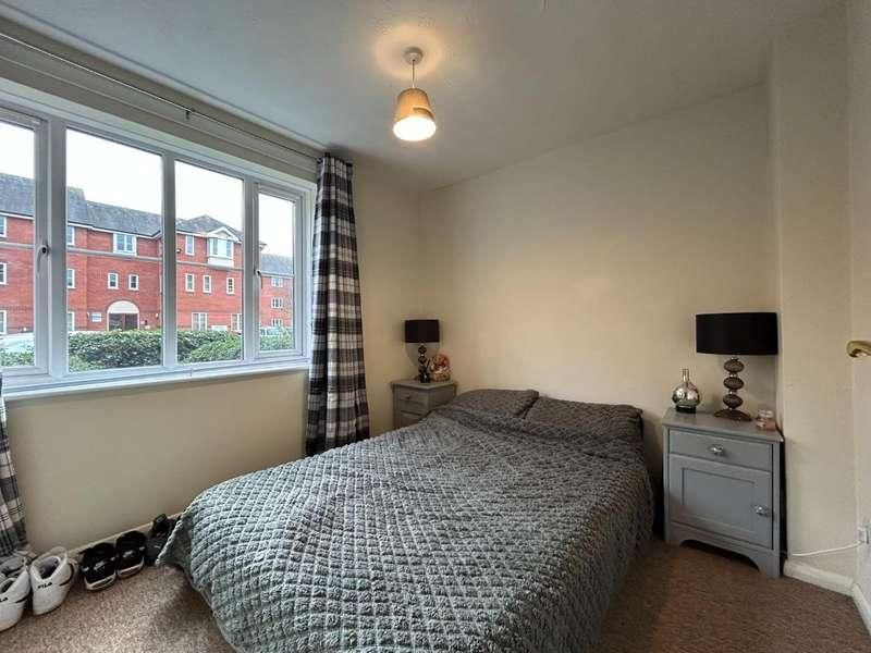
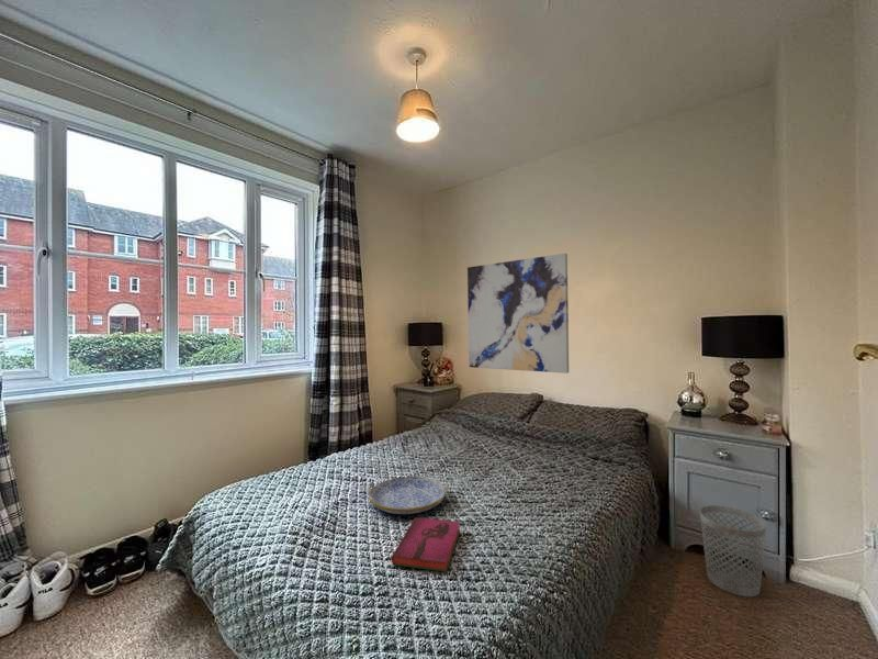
+ hardback book (428, 541)
+ wall art (514, 315)
+ wastebasket (731, 549)
+ serving tray (407, 492)
